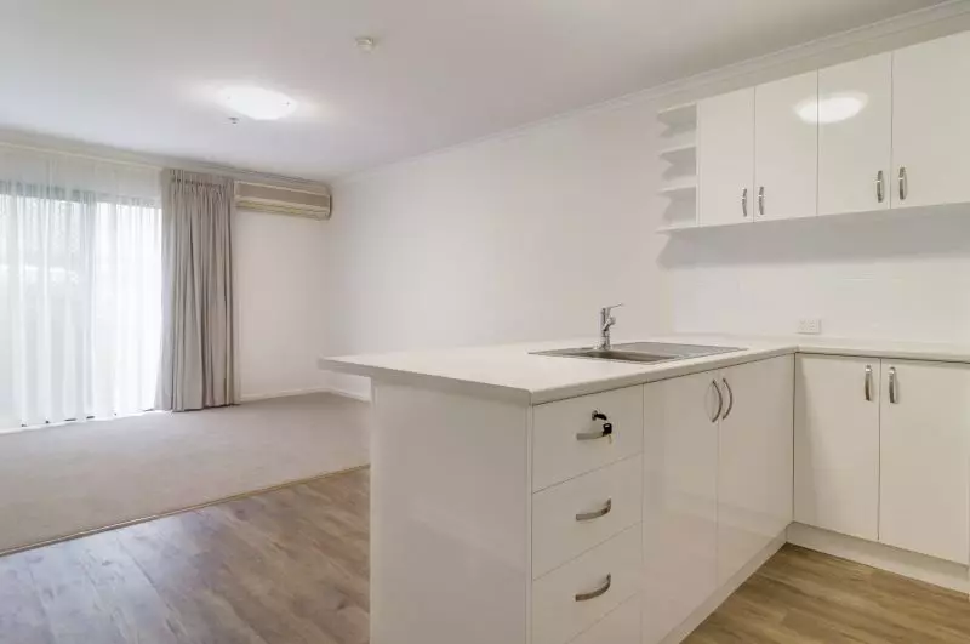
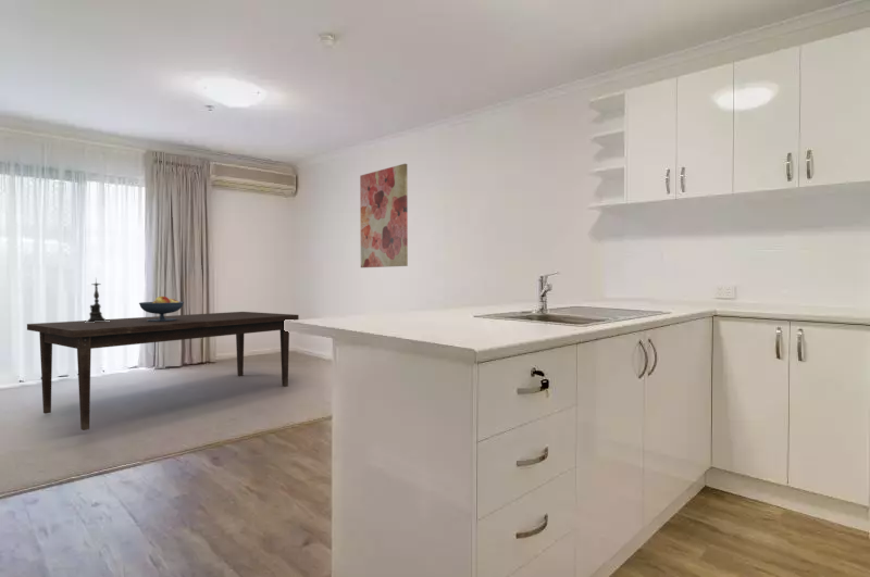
+ wall art (382, 218)
+ candle holder (97, 299)
+ dining table (172, 340)
+ fruit bowl (161, 308)
